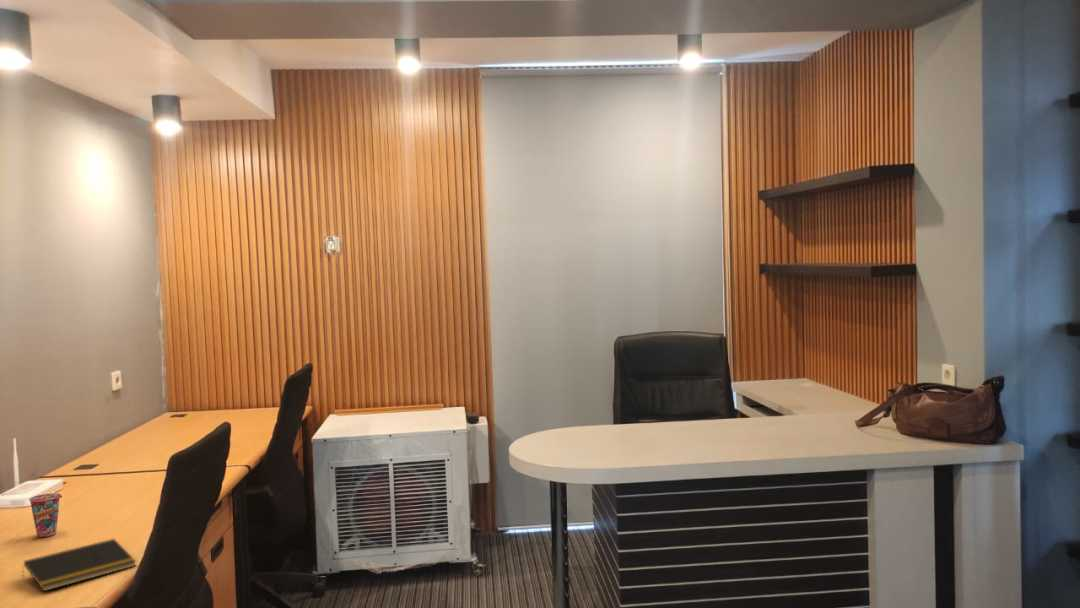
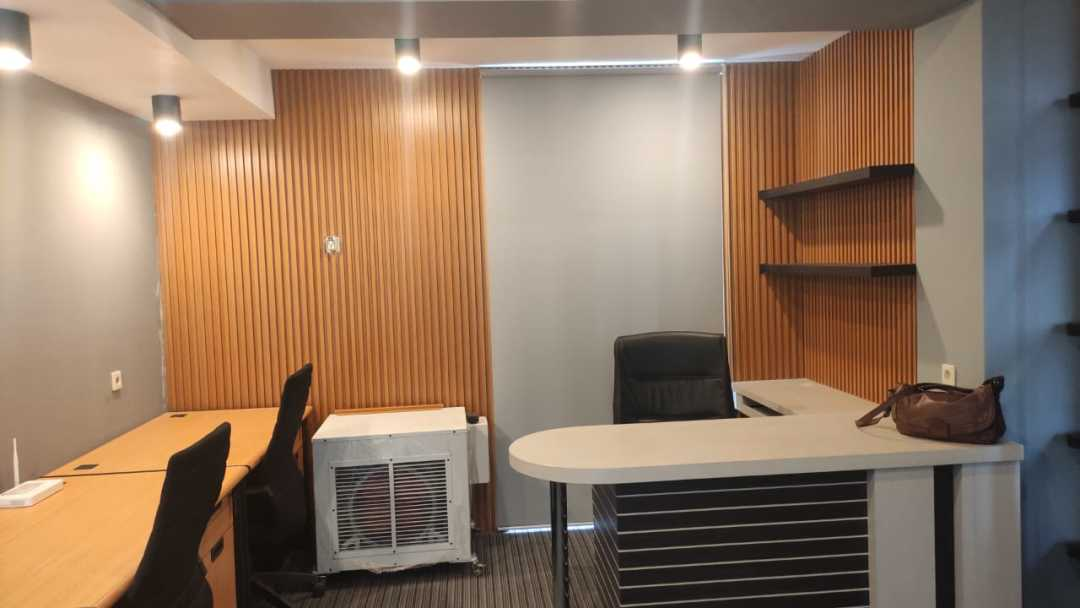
- notepad (81, 563)
- cup (47, 515)
